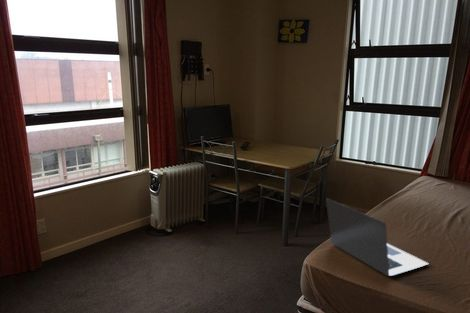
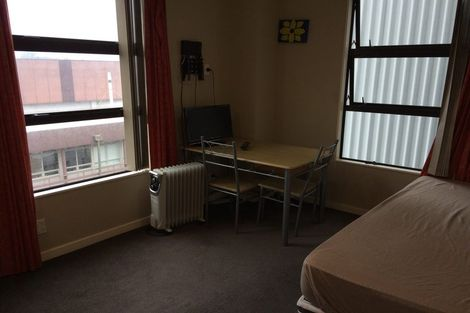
- laptop (375, 230)
